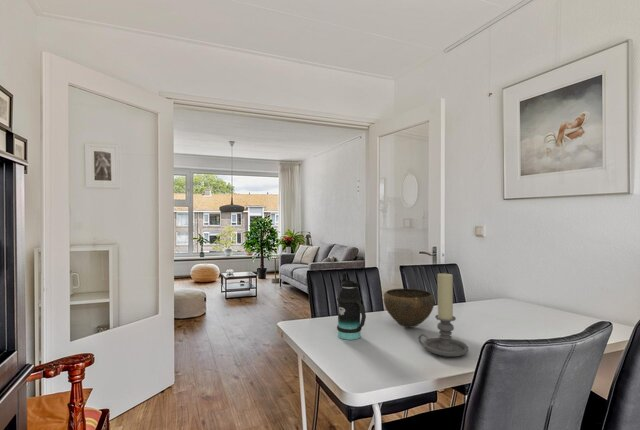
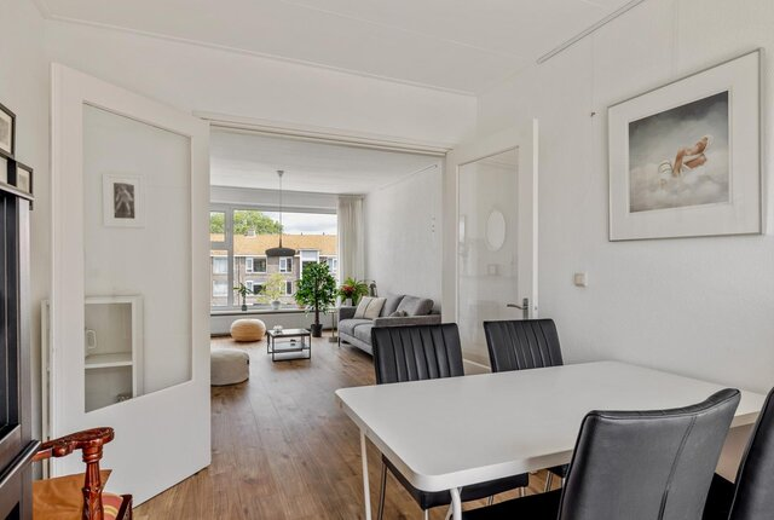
- bottle (352, 305)
- candle holder (441, 311)
- bowl (408, 309)
